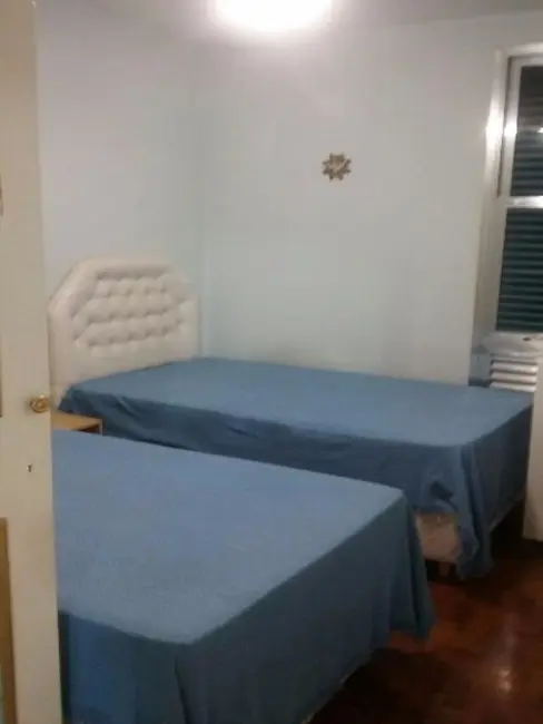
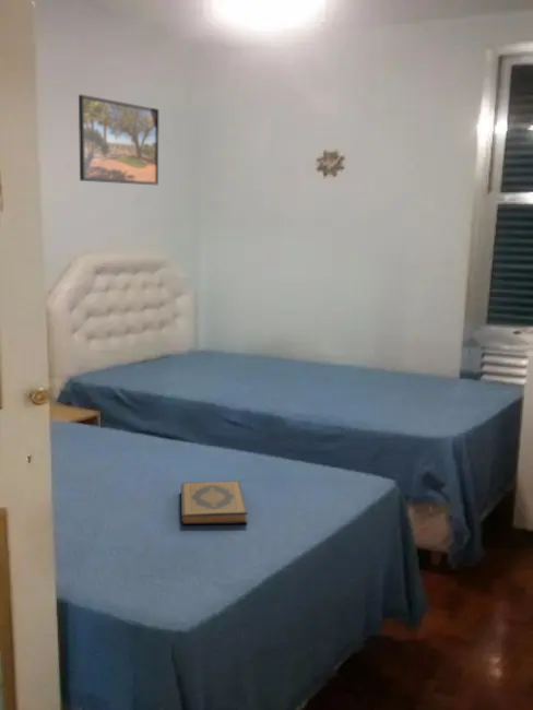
+ hardback book (212, 501)
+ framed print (121, 143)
